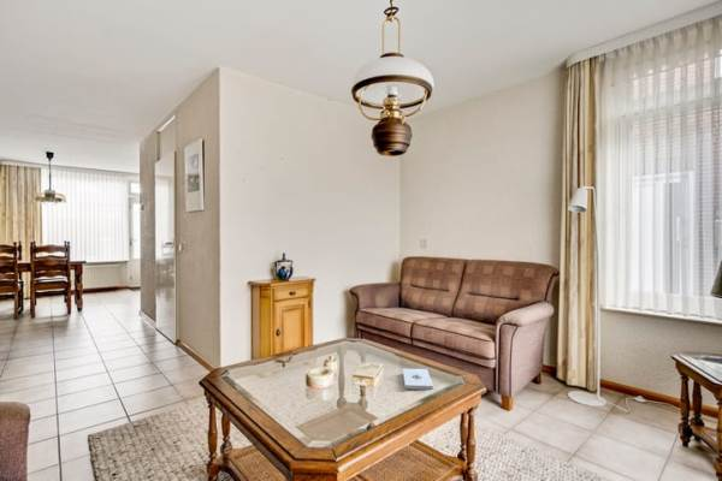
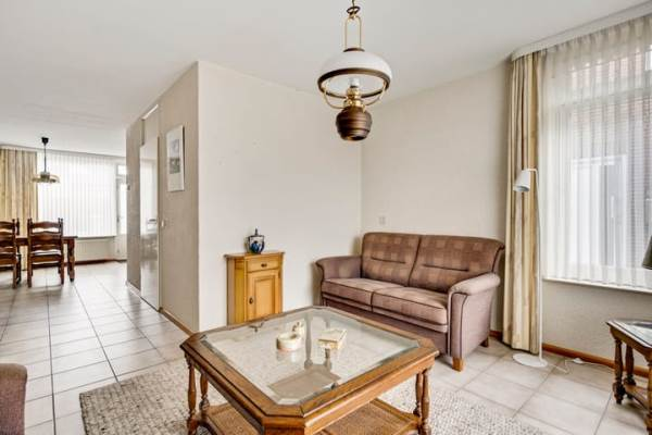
- notepad (416, 378)
